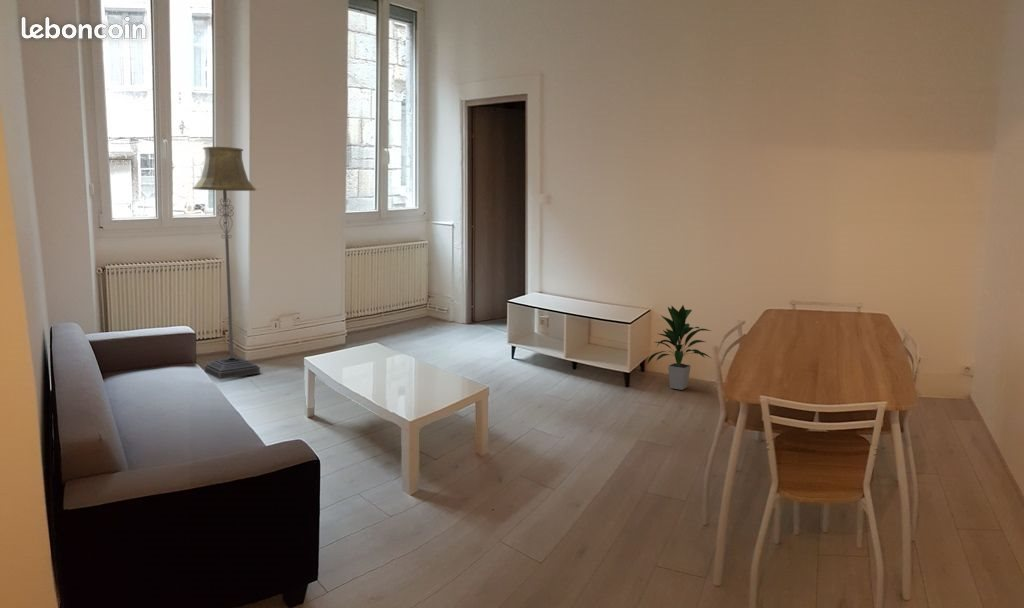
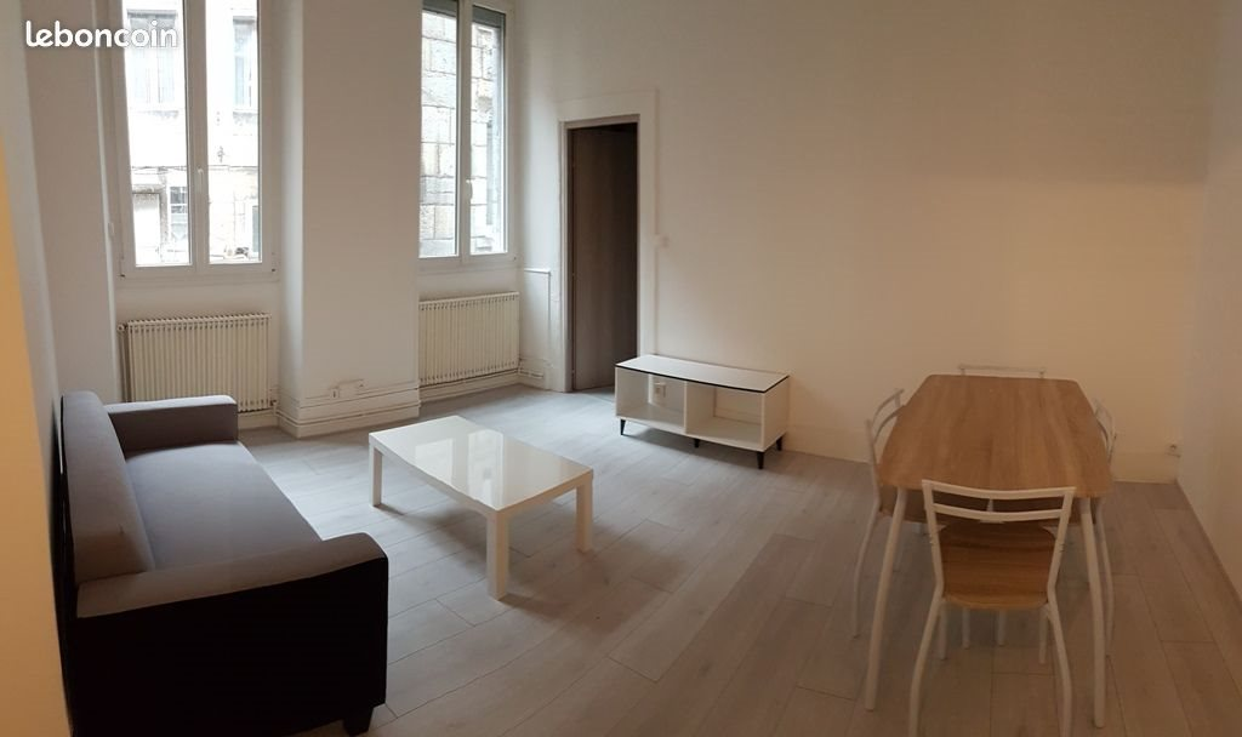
- floor lamp (227, 263)
- indoor plant (678, 345)
